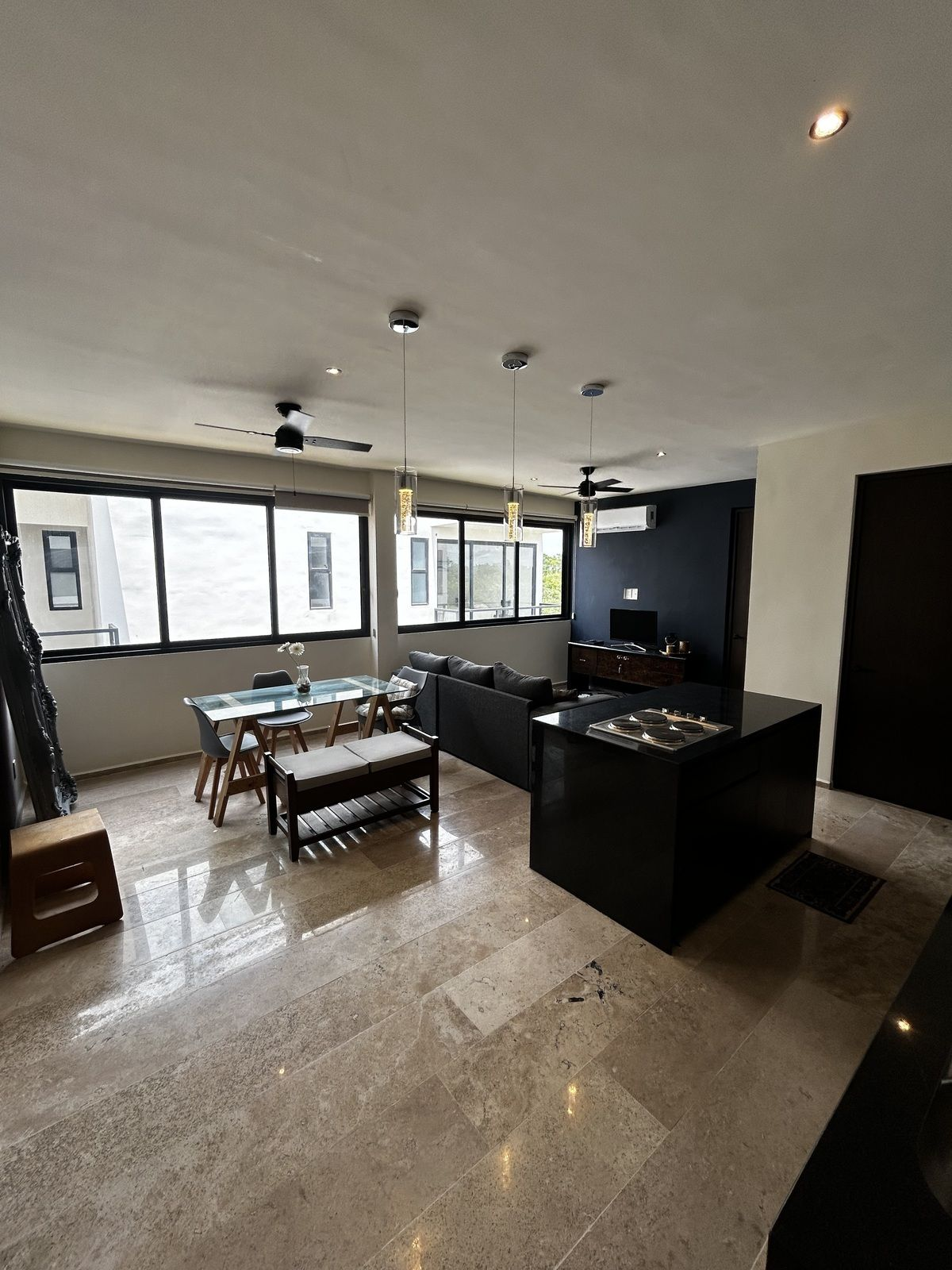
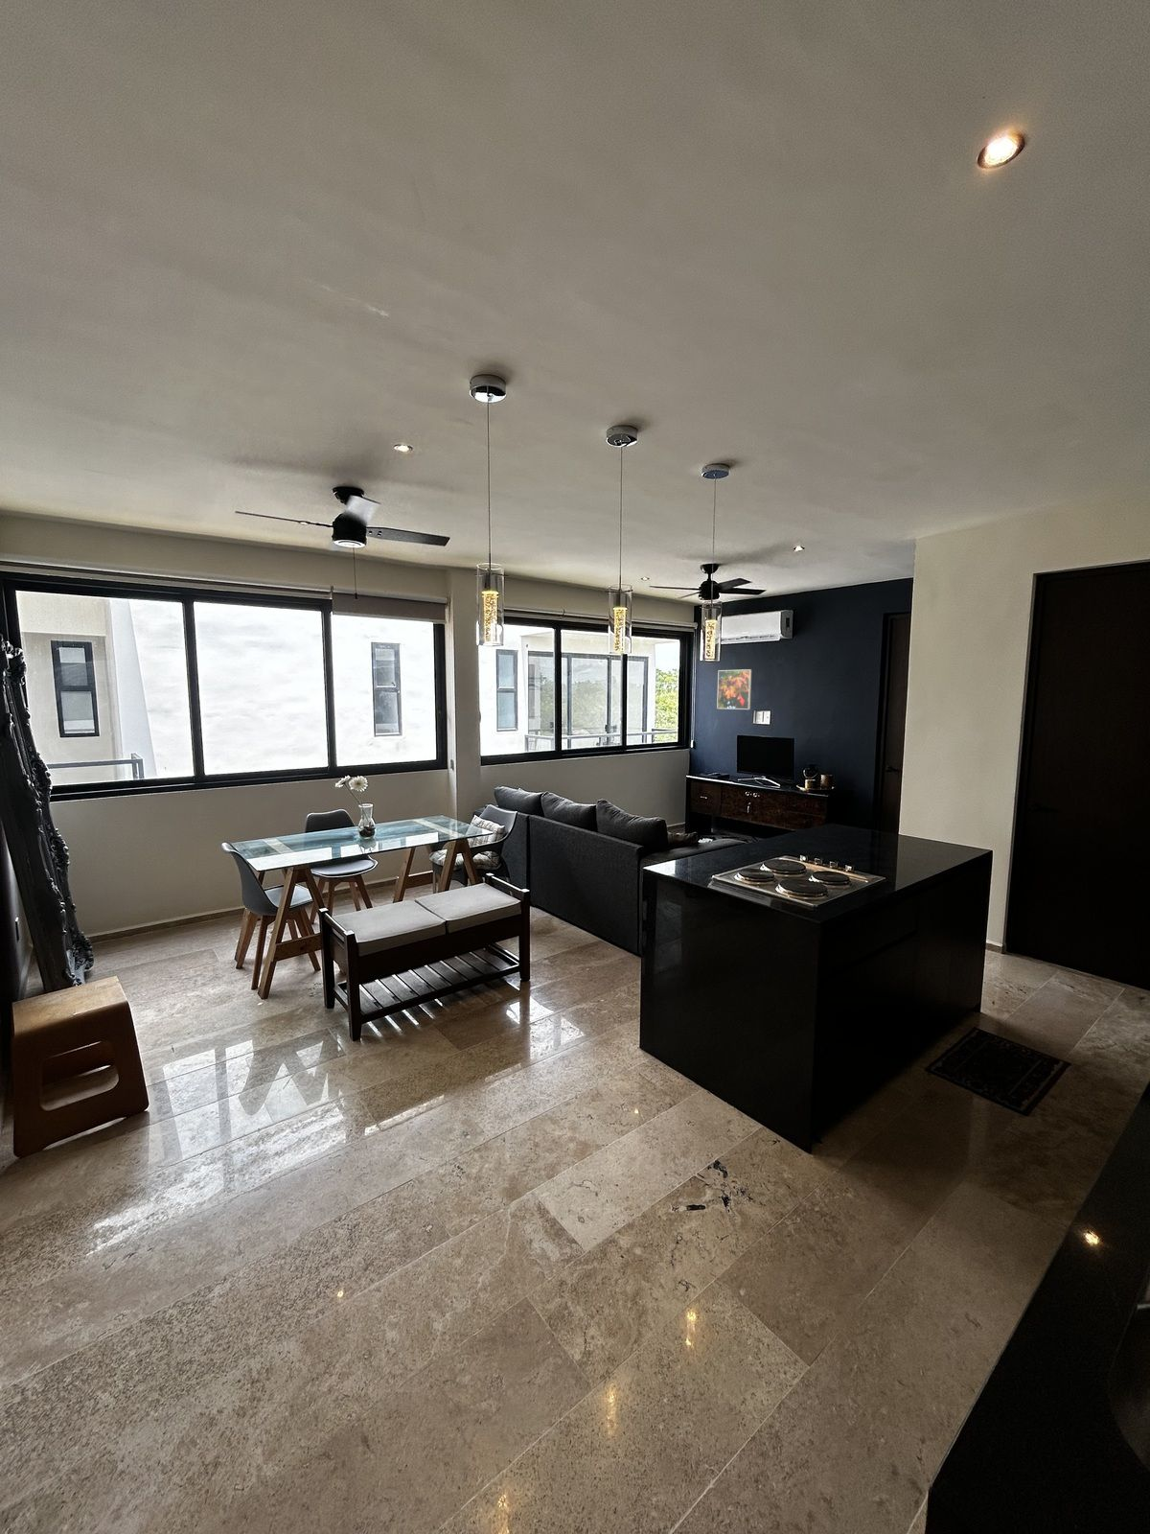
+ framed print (733, 690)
